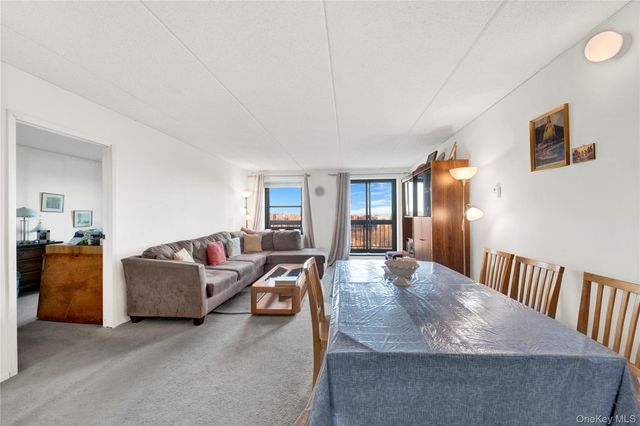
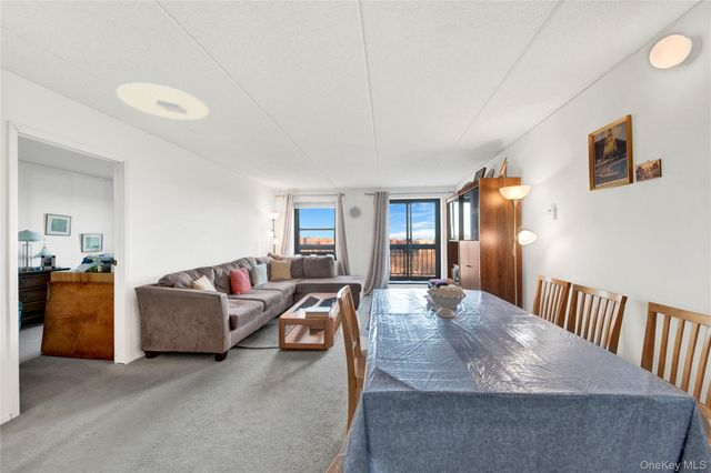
+ ceiling light (166, 100)
